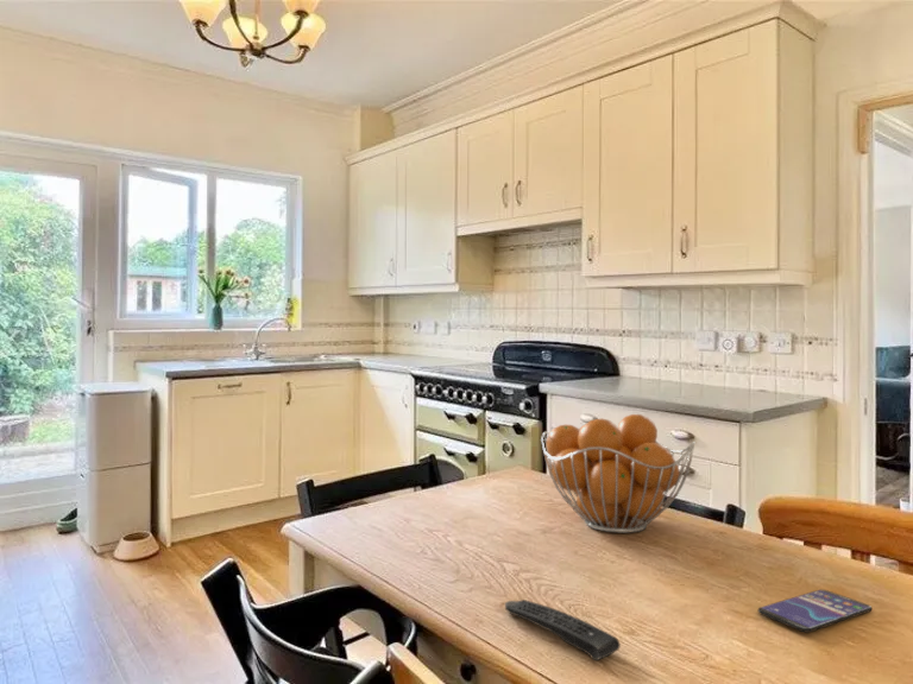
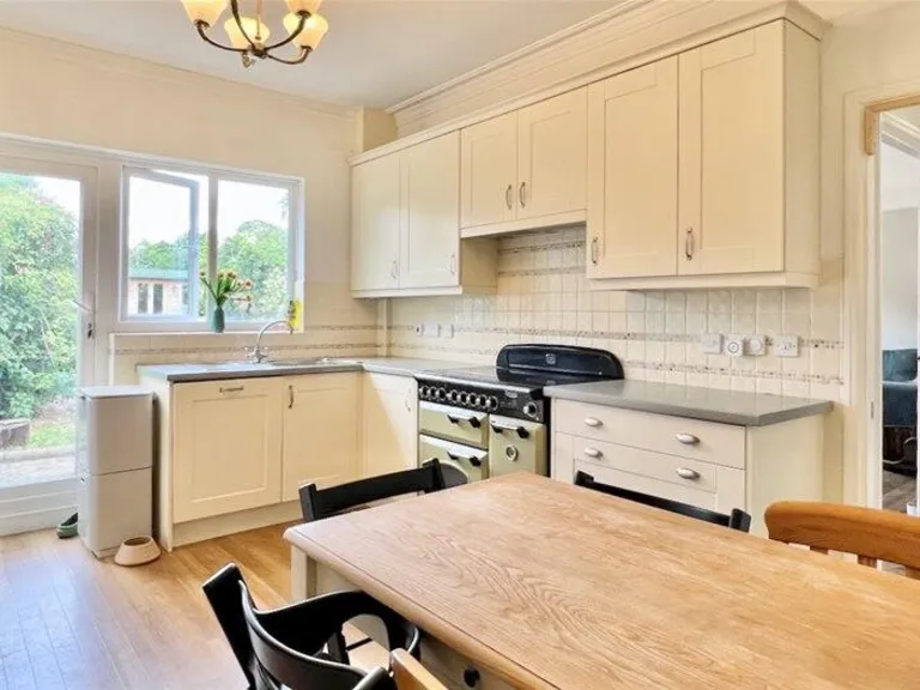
- smartphone (814, 609)
- remote control (554, 623)
- fruit basket (615, 469)
